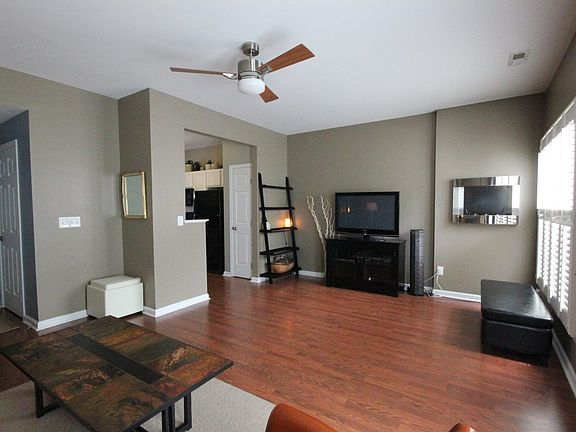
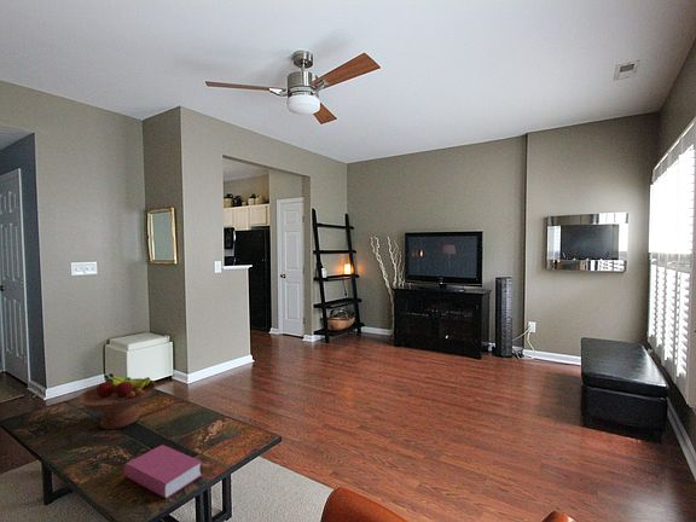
+ fruit bowl (118, 400)
+ book (163, 469)
